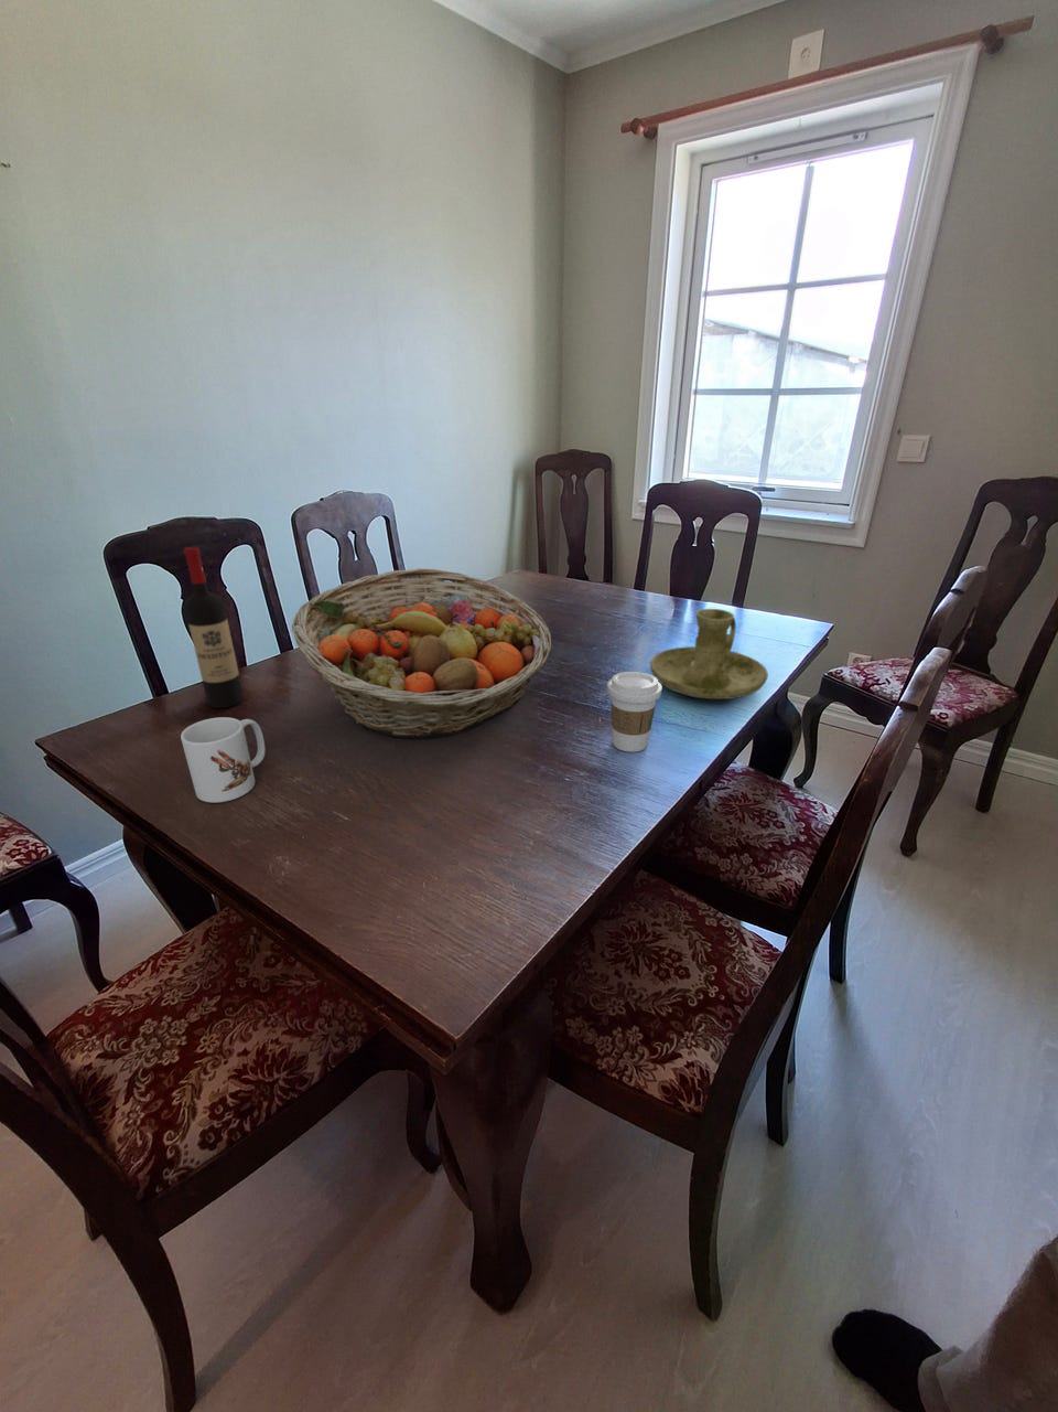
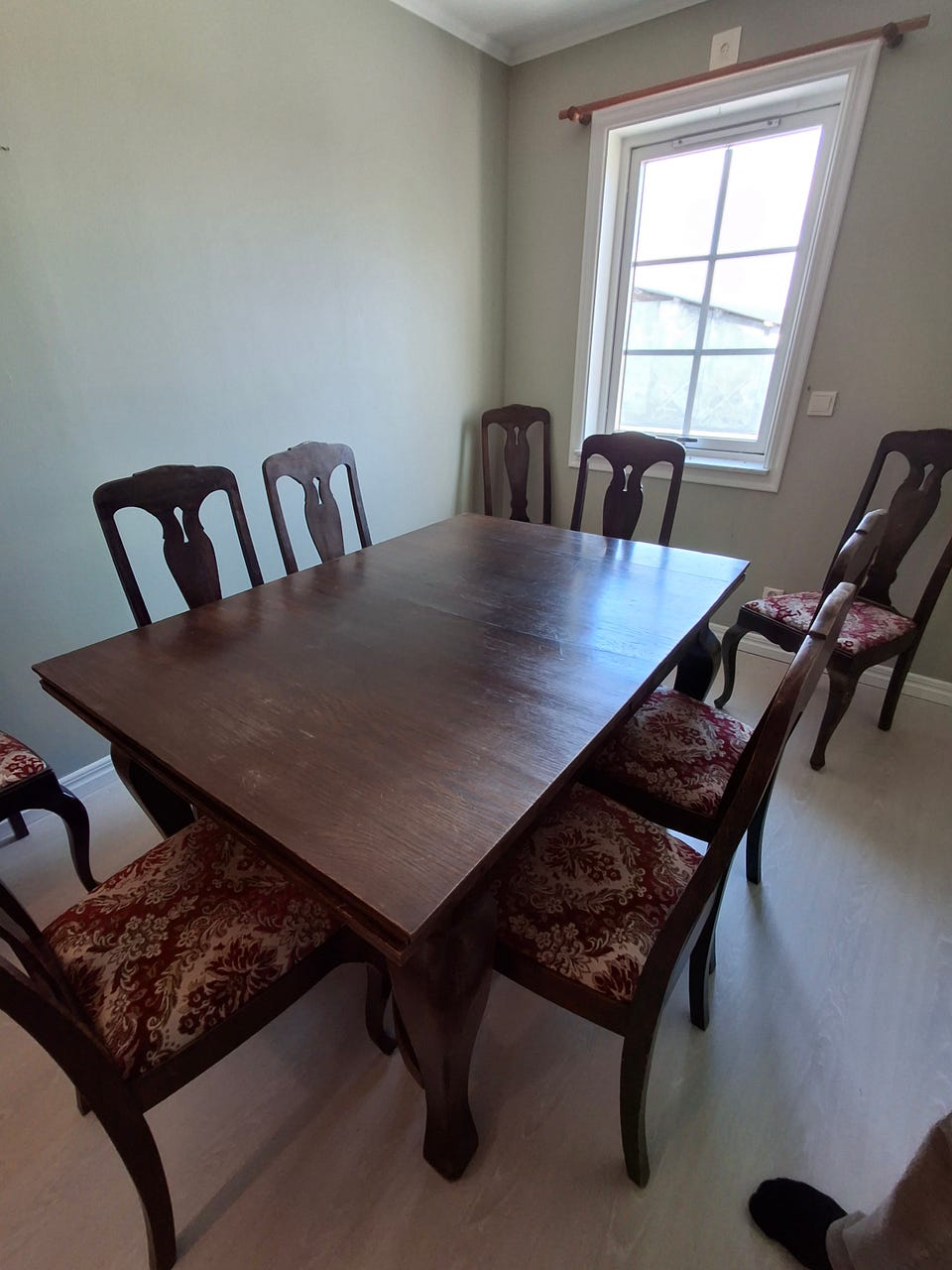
- mug (229, 754)
- fruit basket (431, 646)
- coffee cup (631, 712)
- candle holder (715, 646)
- wine bottle (209, 629)
